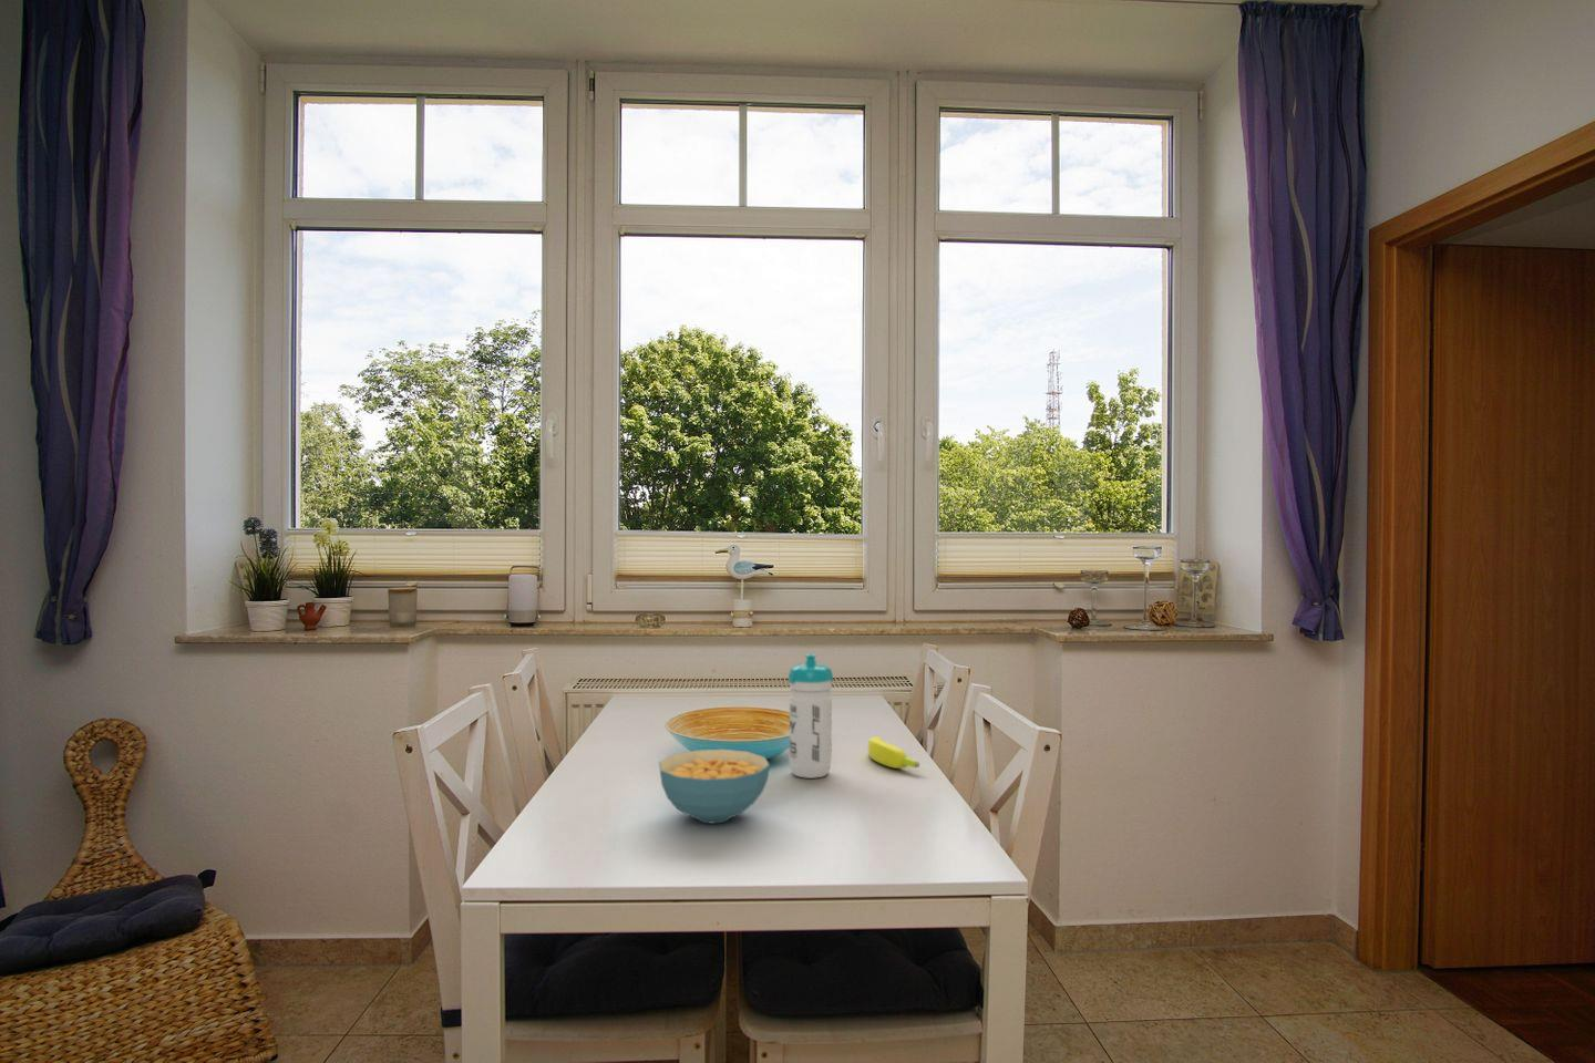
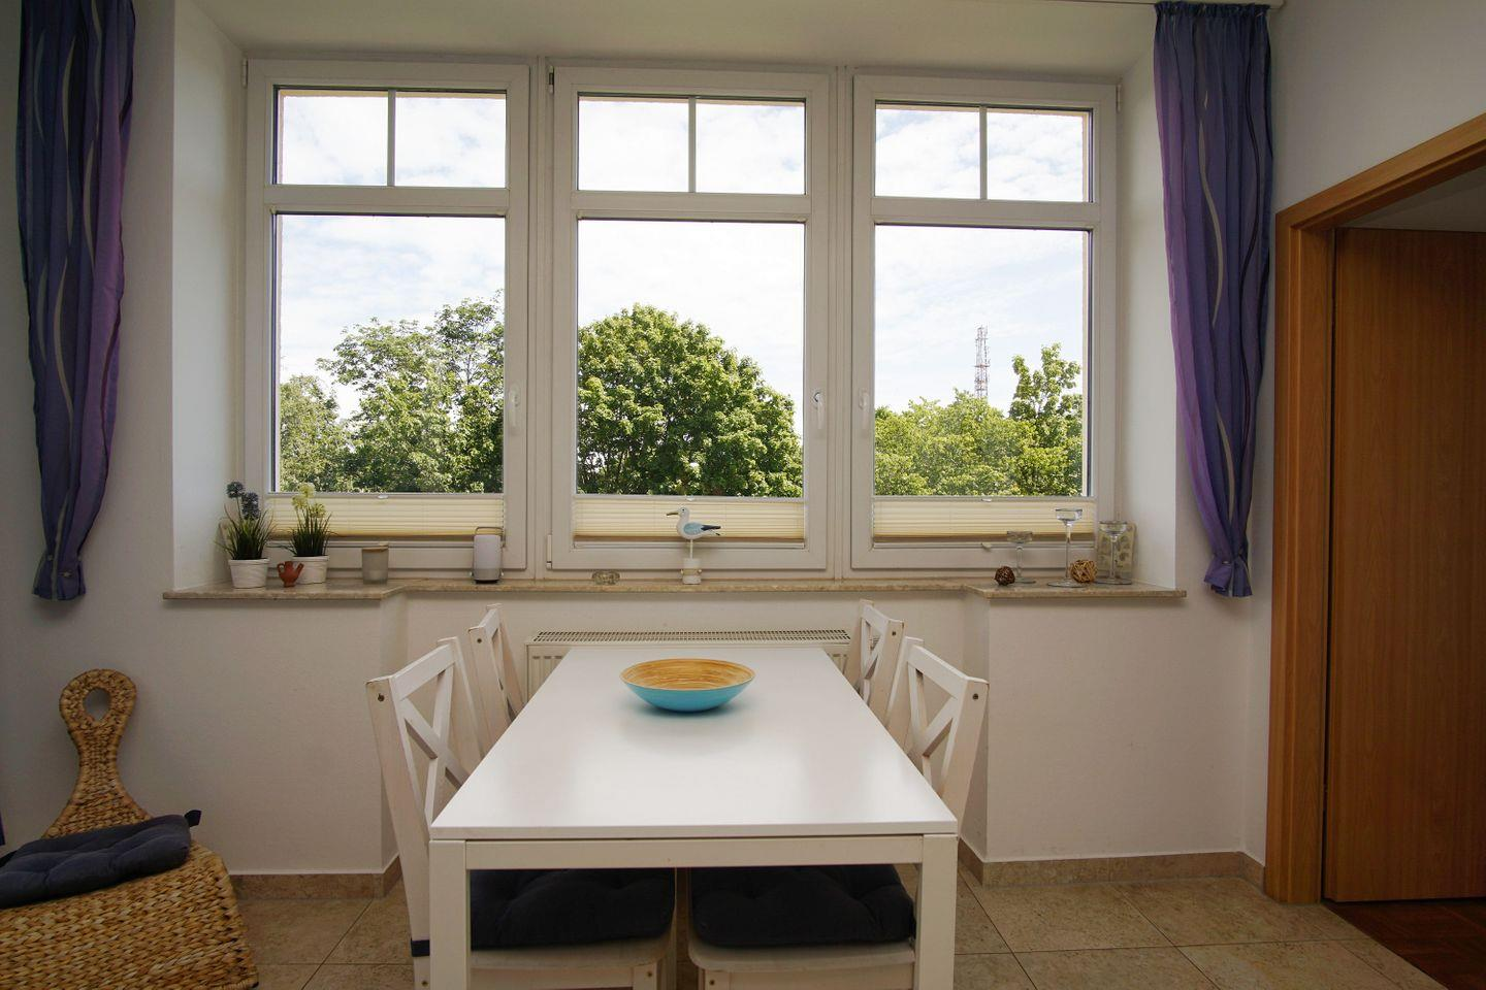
- banana (891, 751)
- cereal bowl (713, 790)
- water bottle (809, 713)
